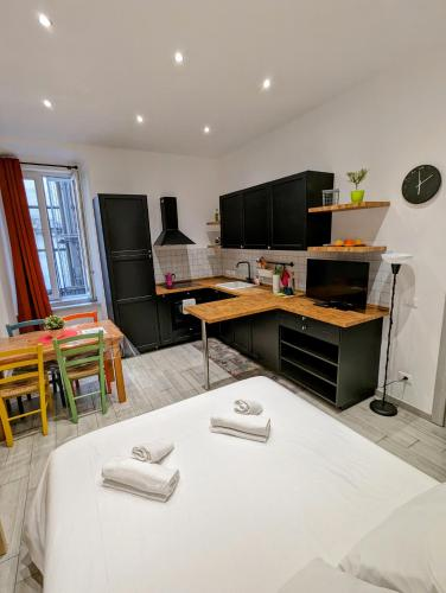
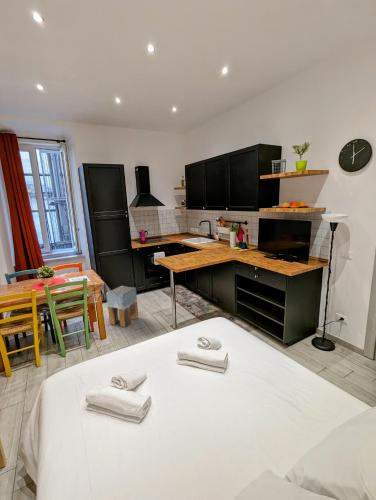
+ stool (122, 305)
